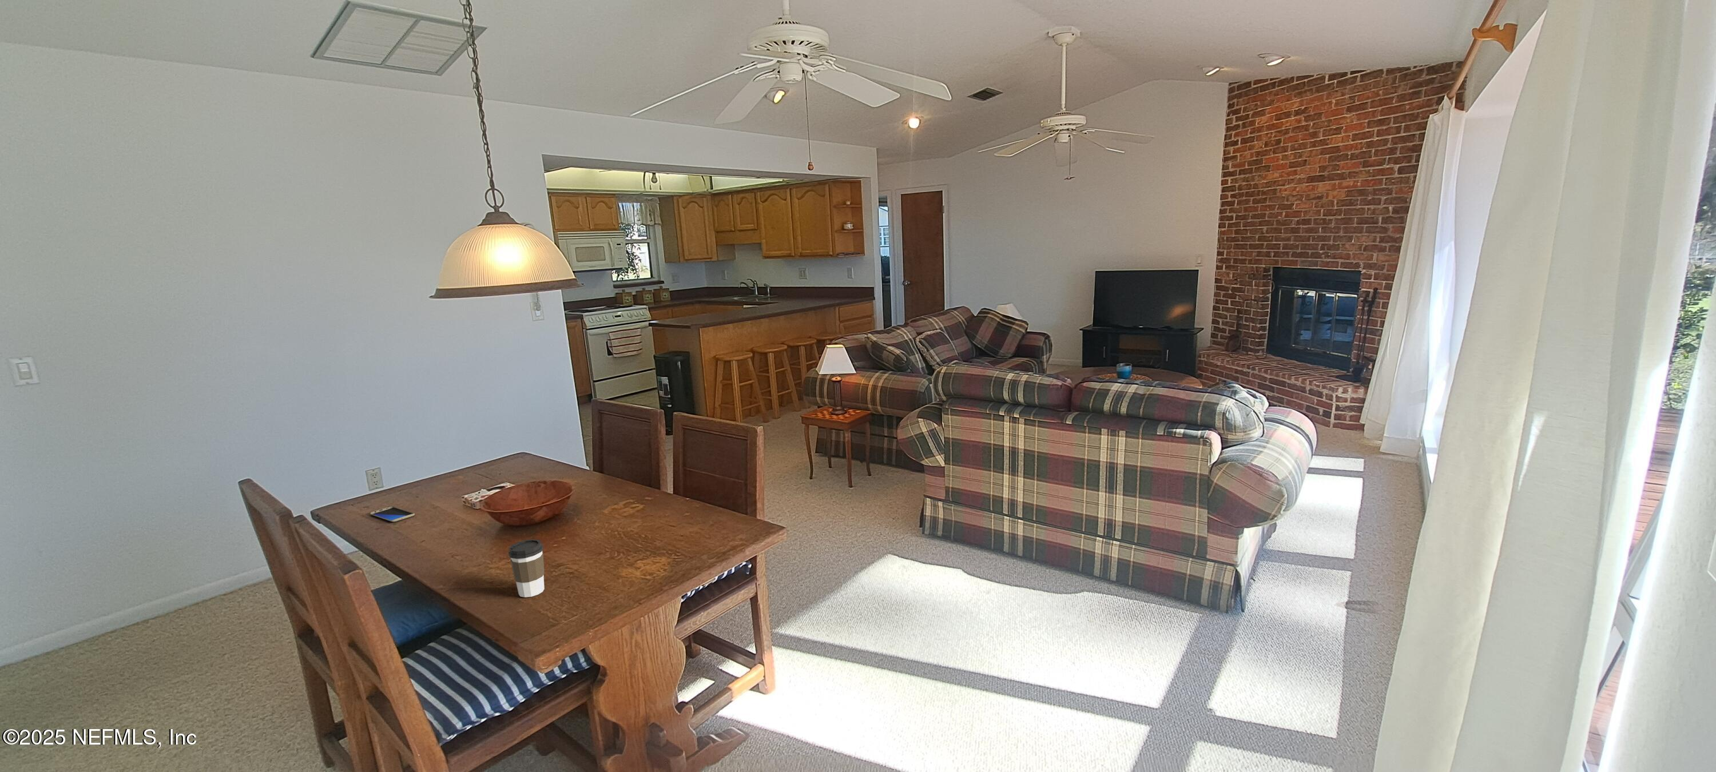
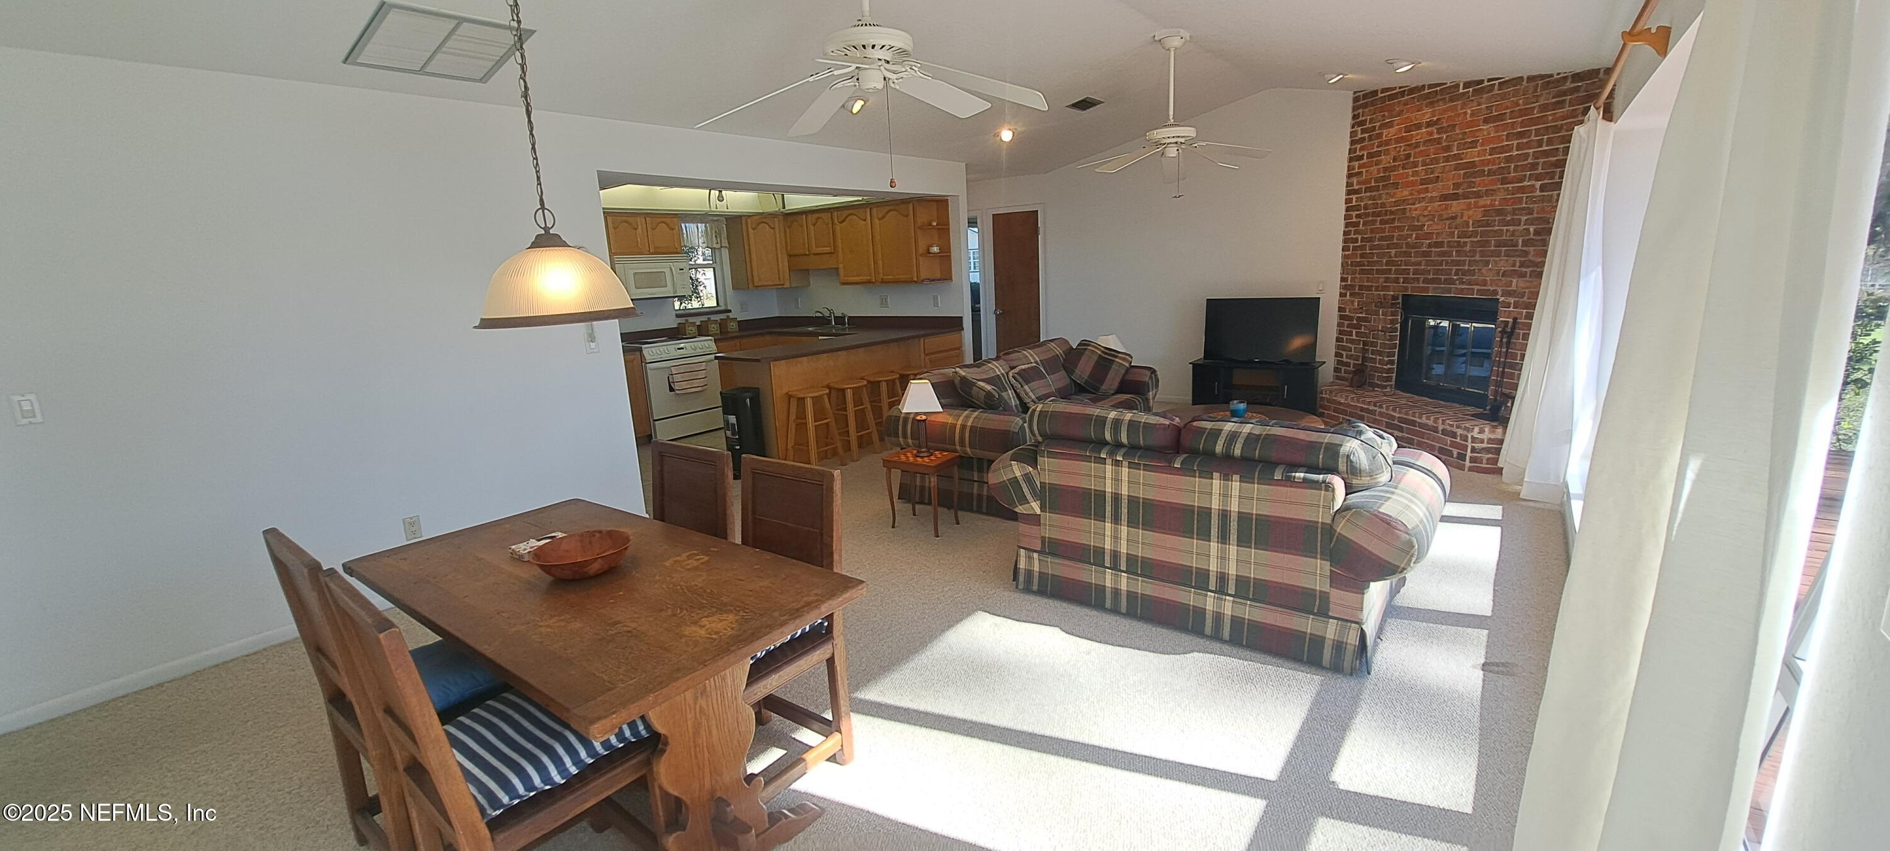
- coffee cup (527, 569)
- smartphone (393, 514)
